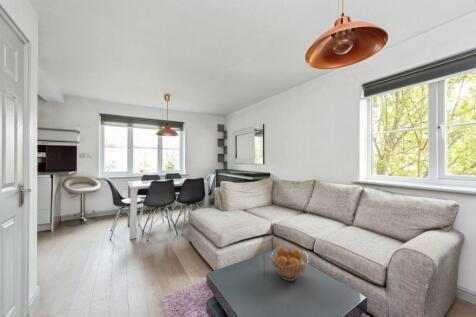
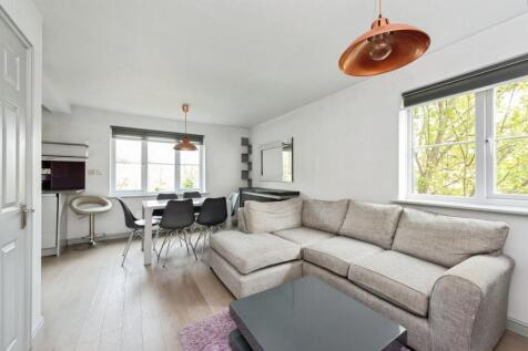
- fruit basket (288, 262)
